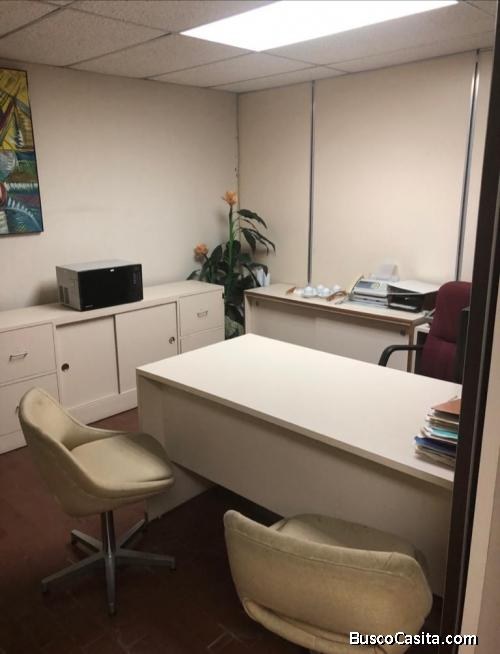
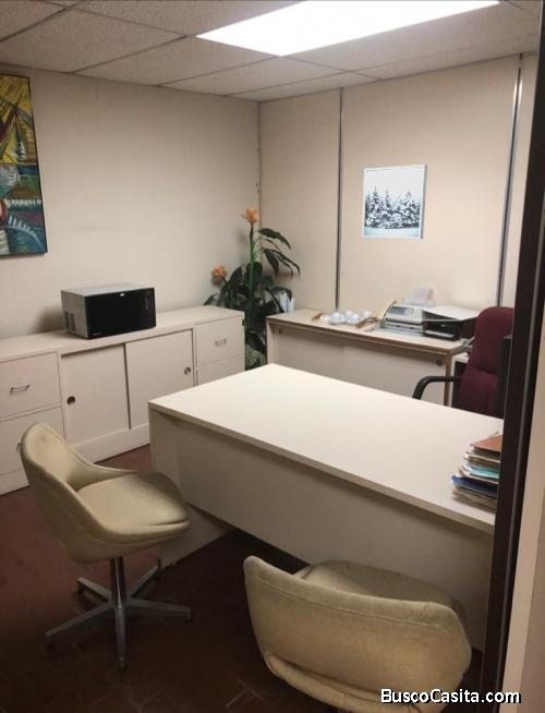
+ wall art (392, 203)
